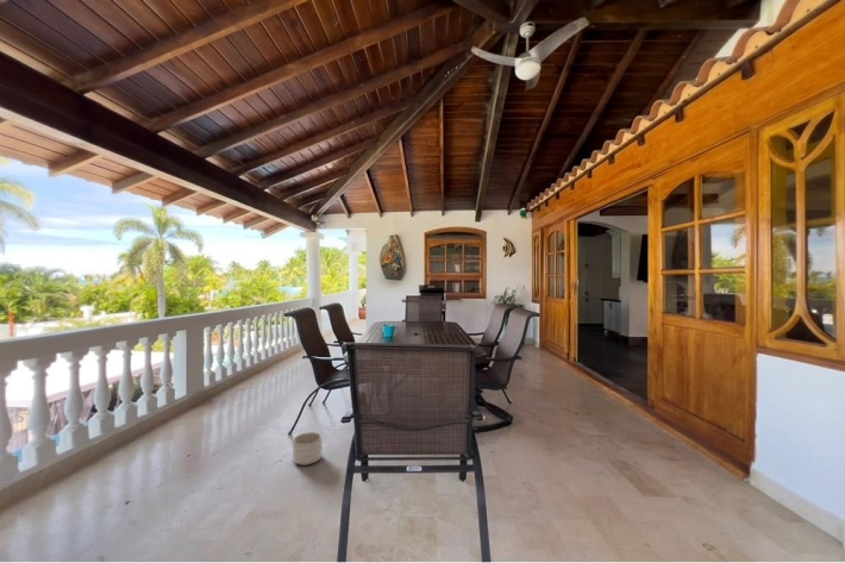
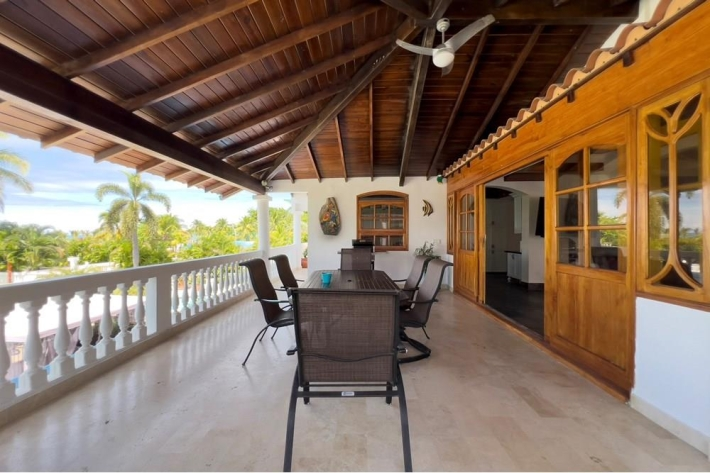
- planter (307, 449)
